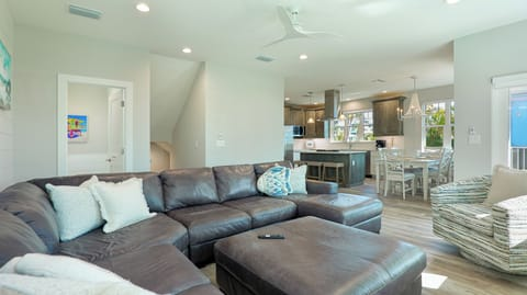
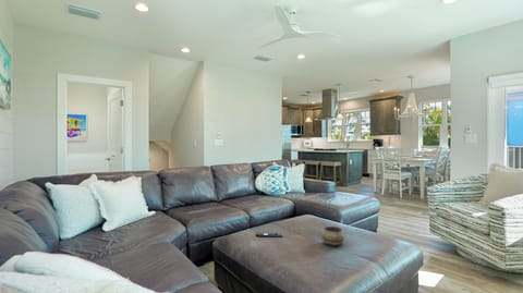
+ decorative bowl (332, 235)
